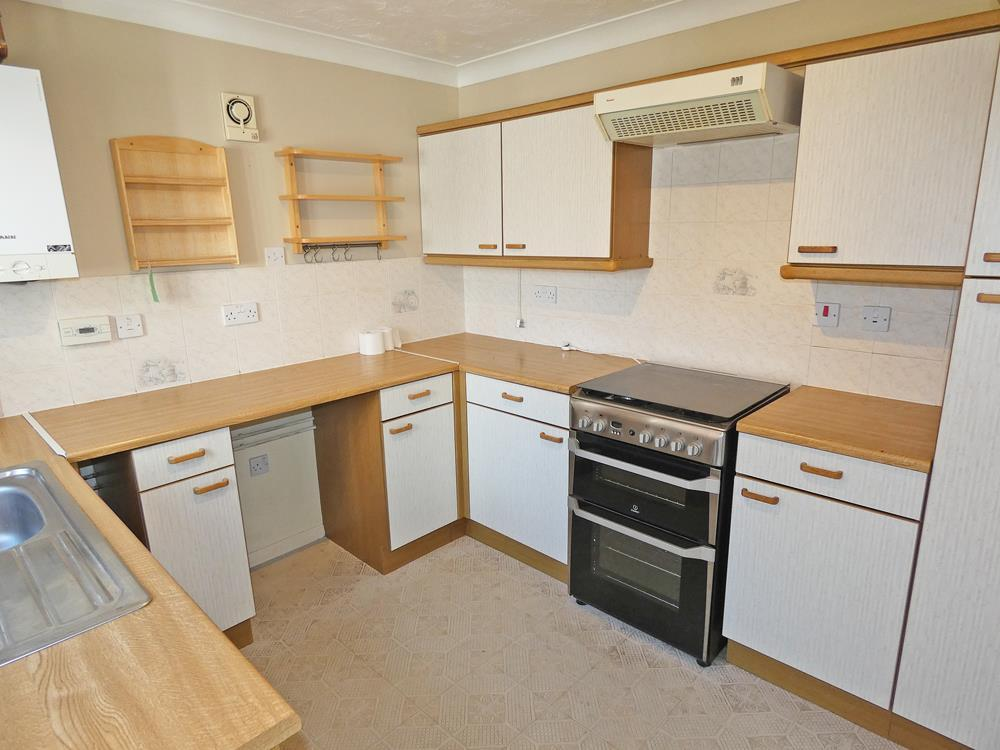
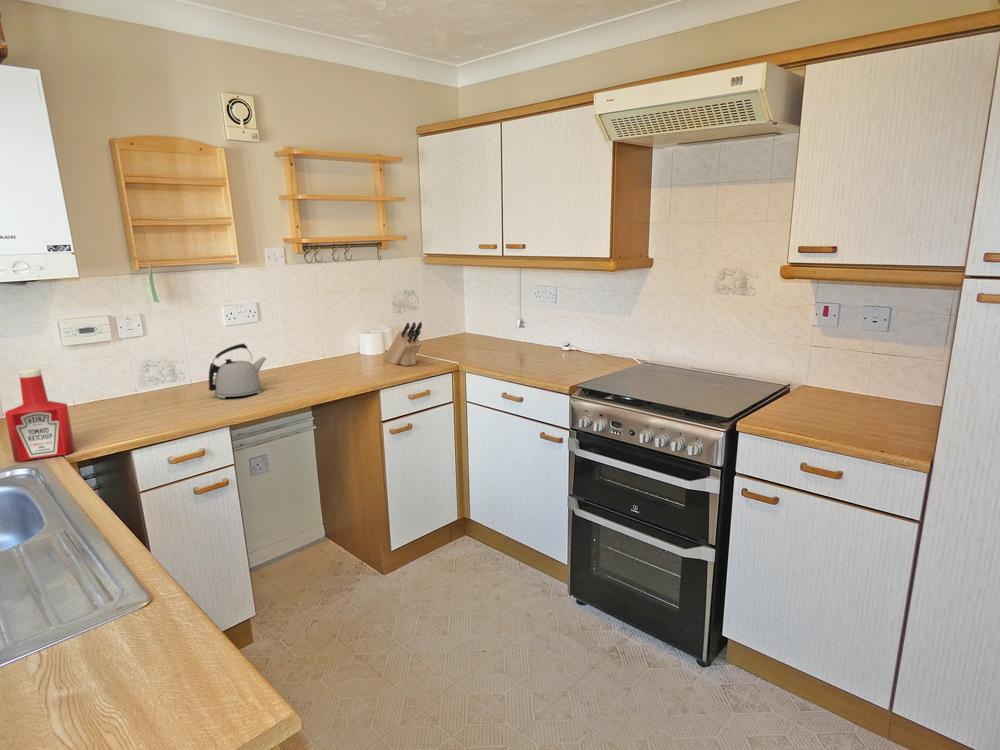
+ soap bottle (37, 413)
+ knife block (403, 341)
+ kettle (237, 368)
